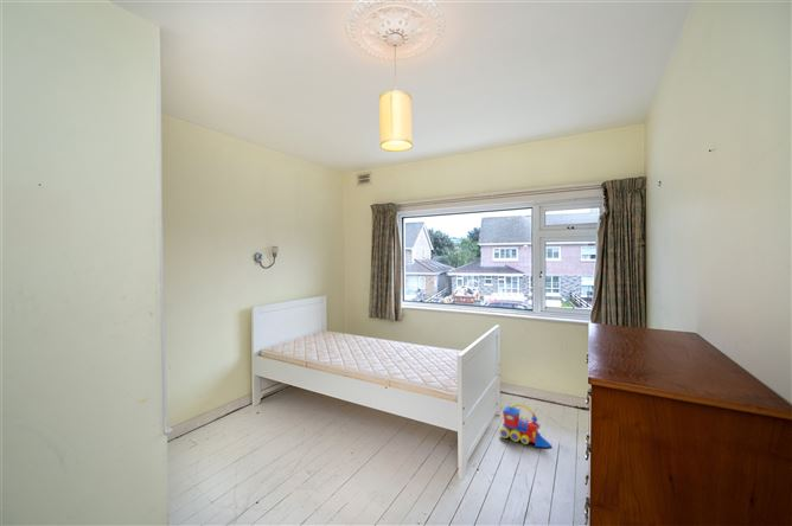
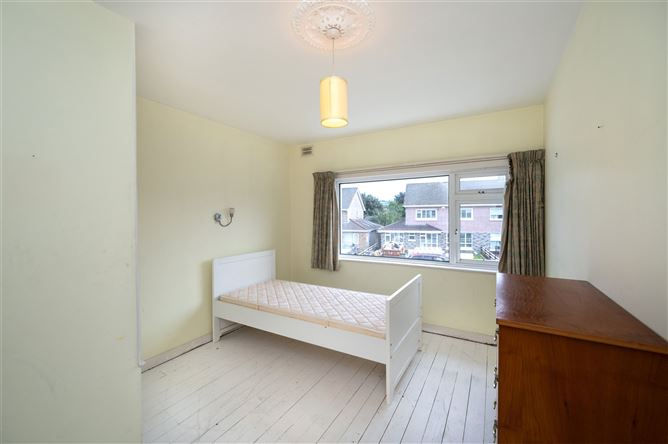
- toy train (525, 422)
